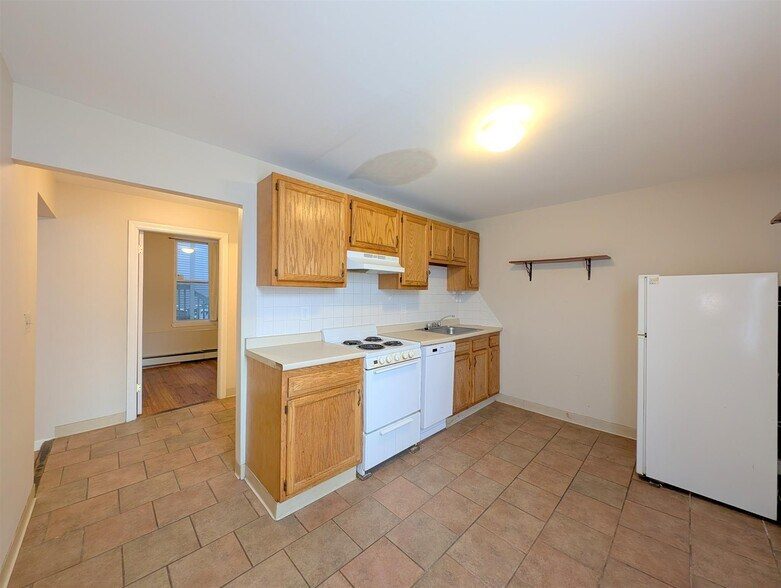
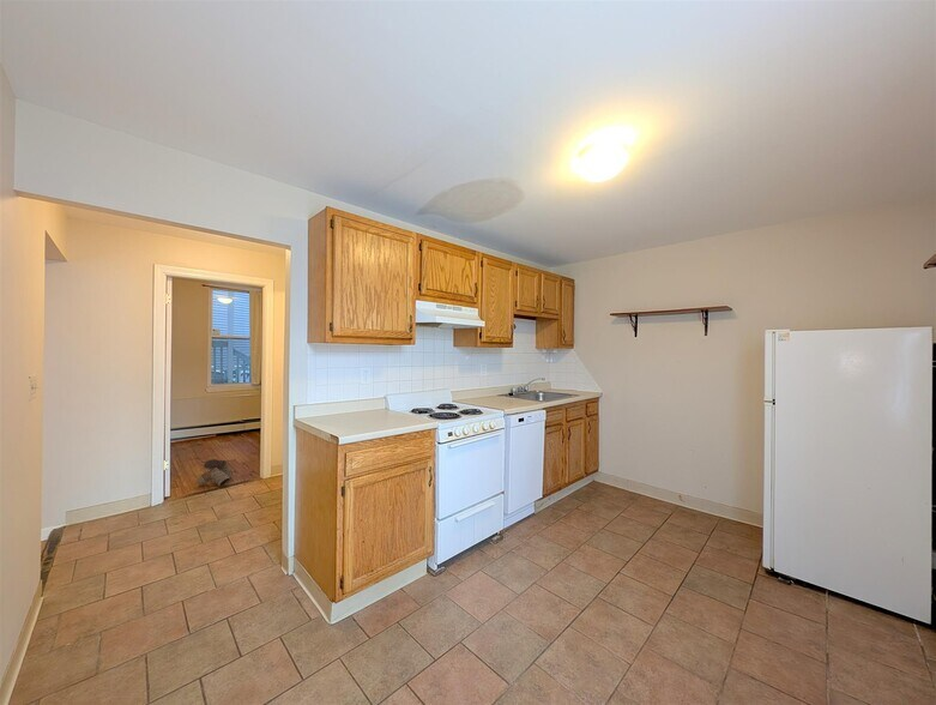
+ boots (217, 471)
